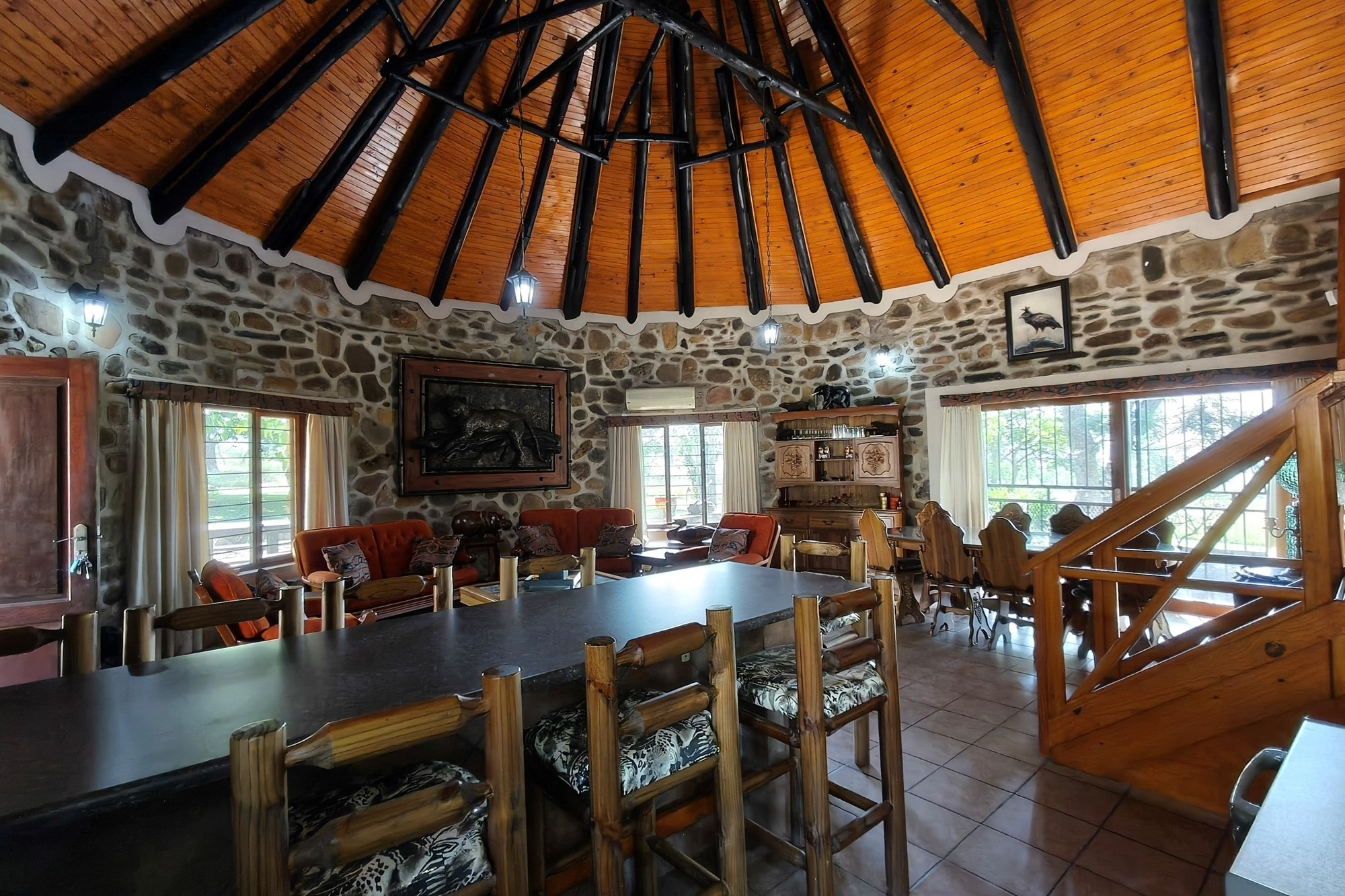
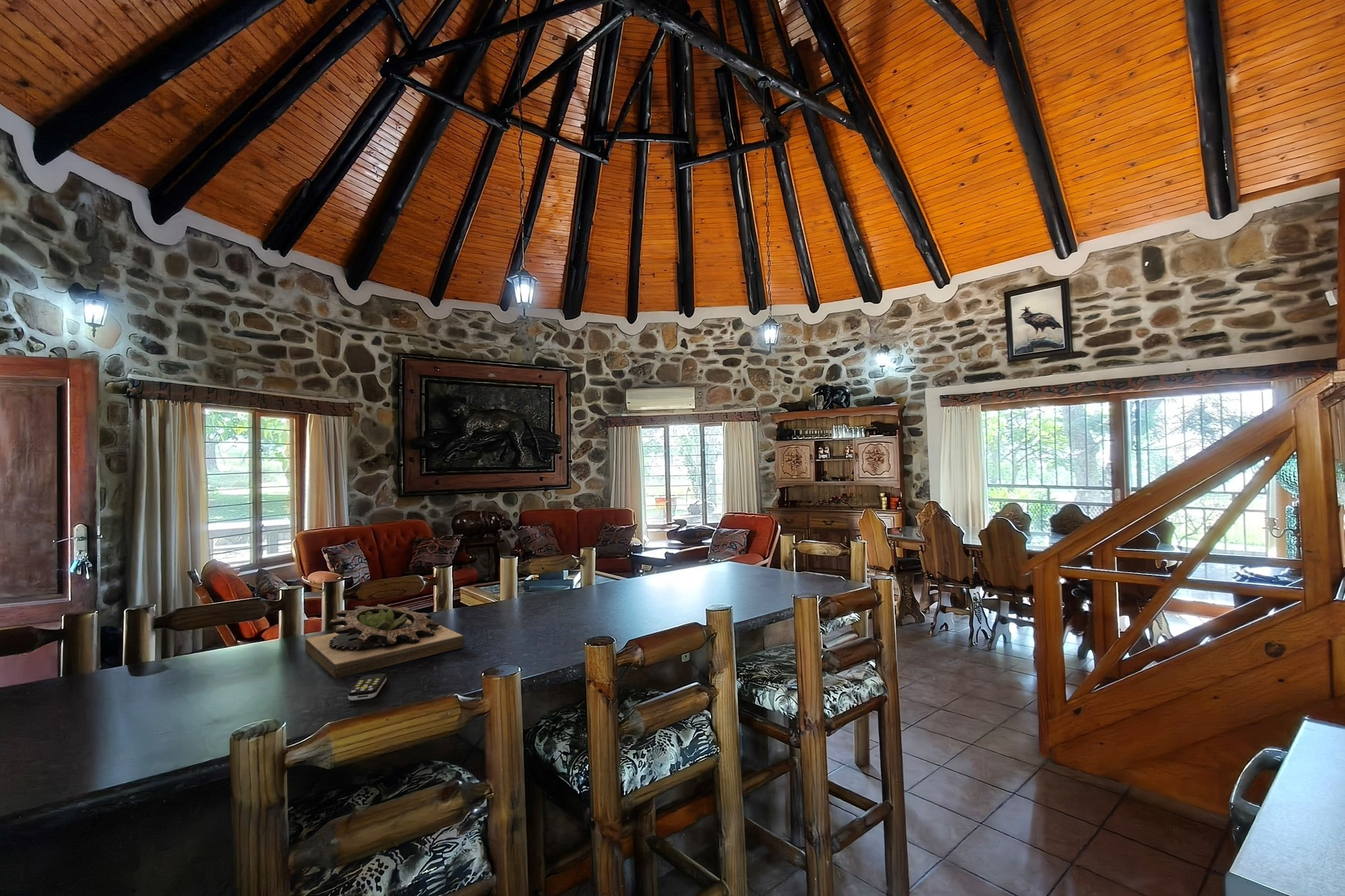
+ remote control (368, 686)
+ succulent planter (383, 629)
